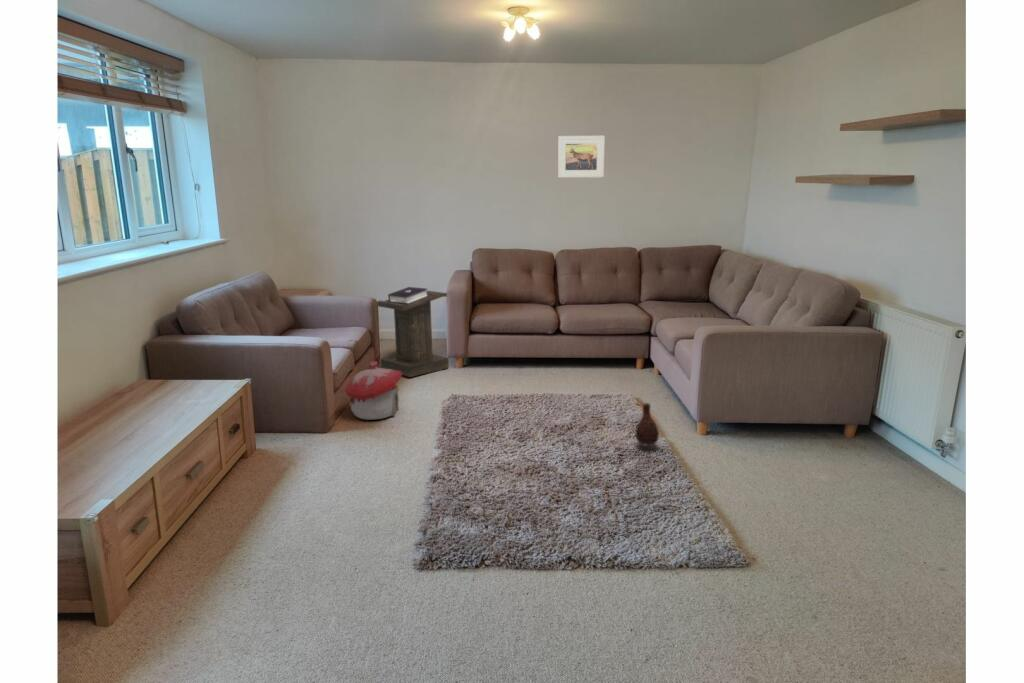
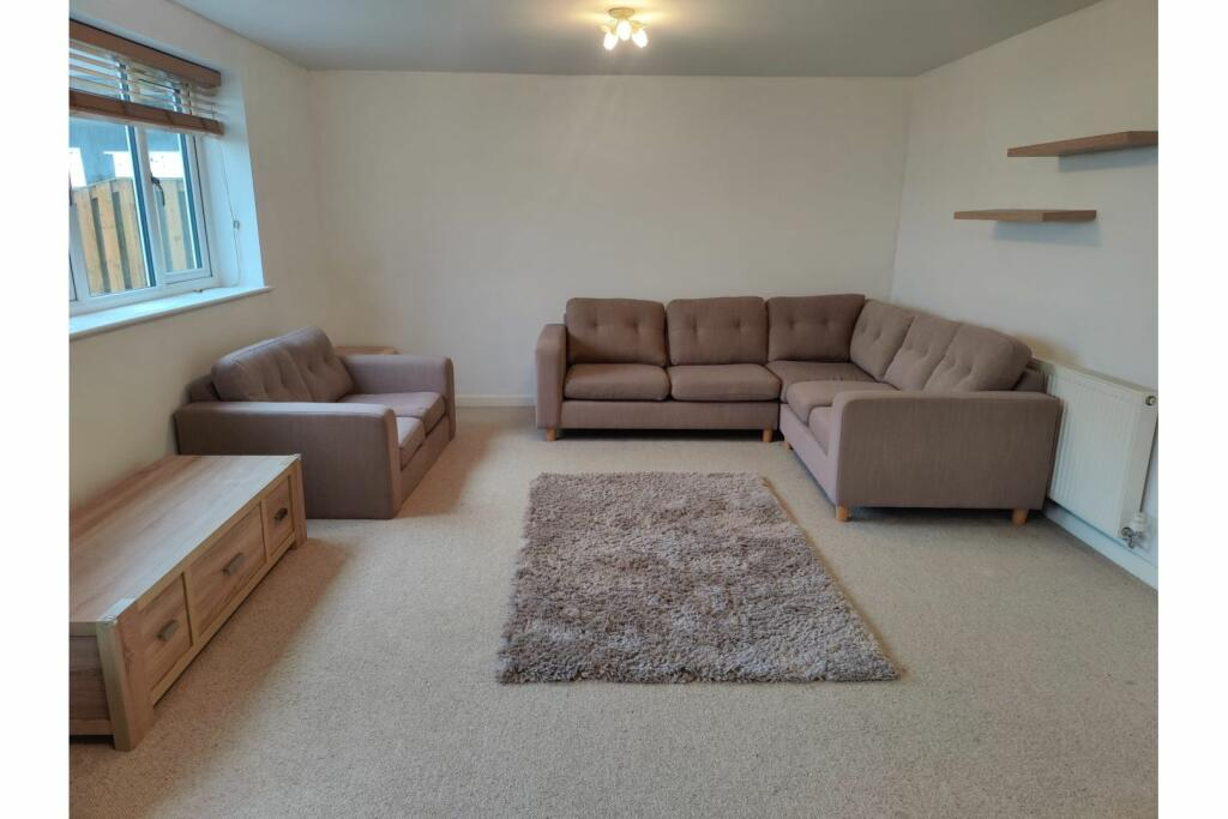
- vase (656, 425)
- toy house (373, 389)
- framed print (581, 156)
- lectern (413, 328)
